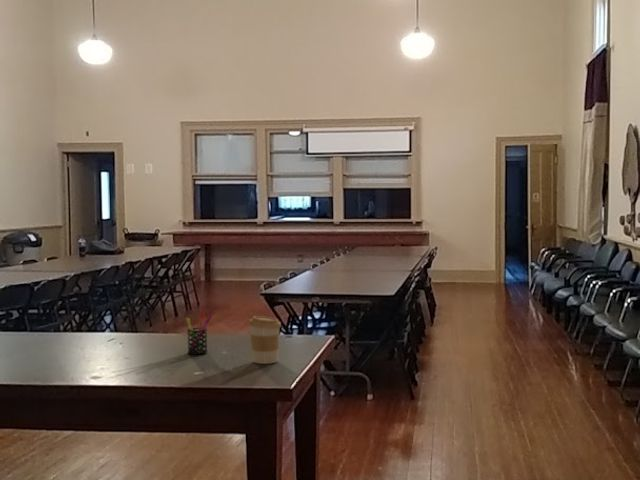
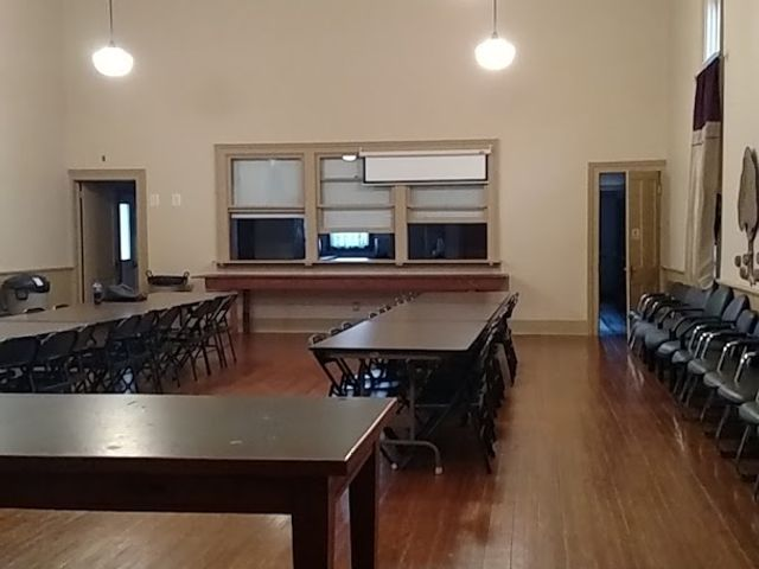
- pen holder (196, 332)
- coffee cup (265, 338)
